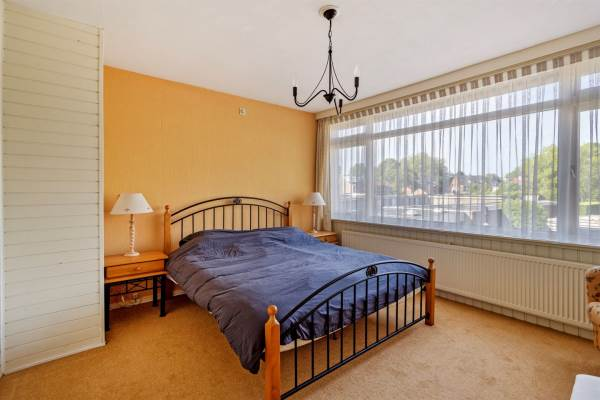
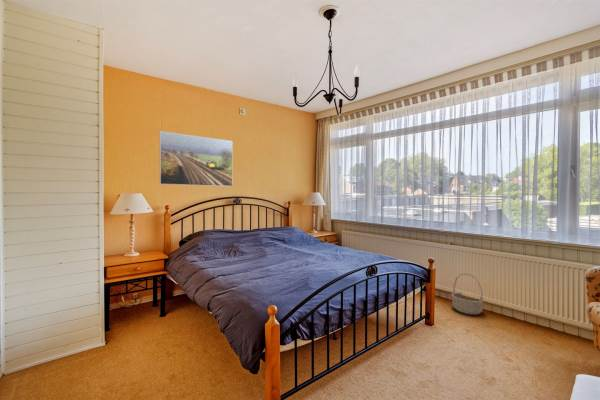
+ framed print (198, 161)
+ basket (465, 296)
